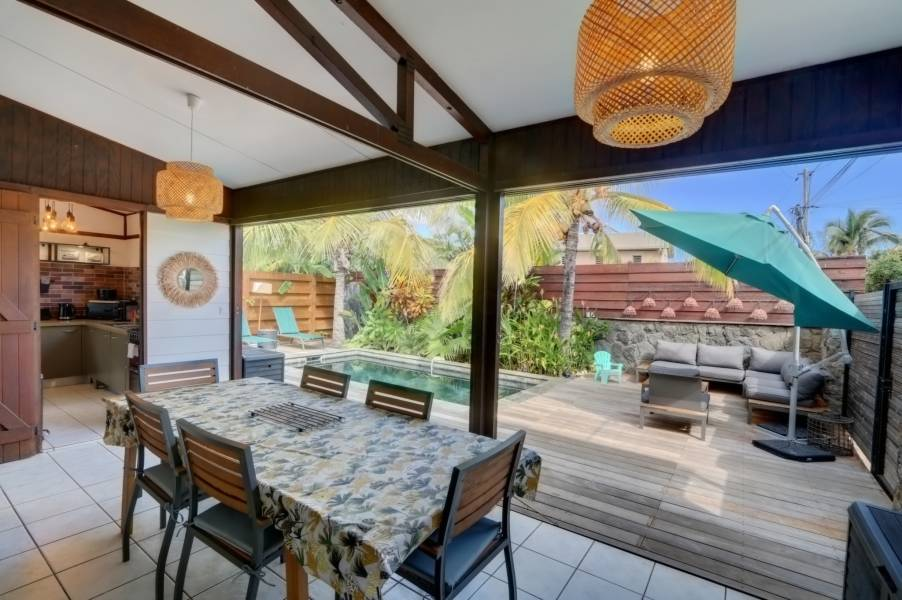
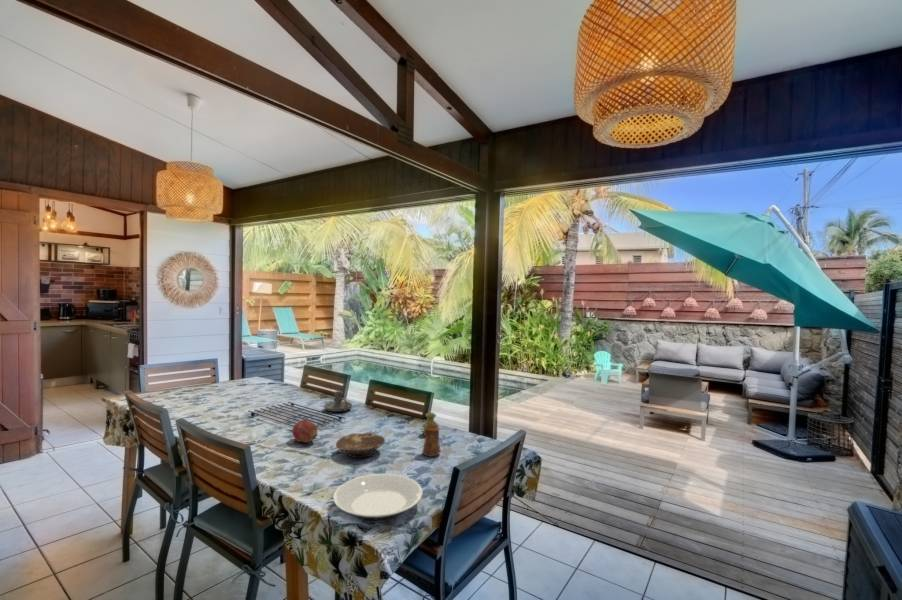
+ candle holder (339, 401)
+ plate (378, 499)
+ cup (431, 440)
+ fruit (304, 430)
+ bowl (360, 447)
+ salt shaker (430, 423)
